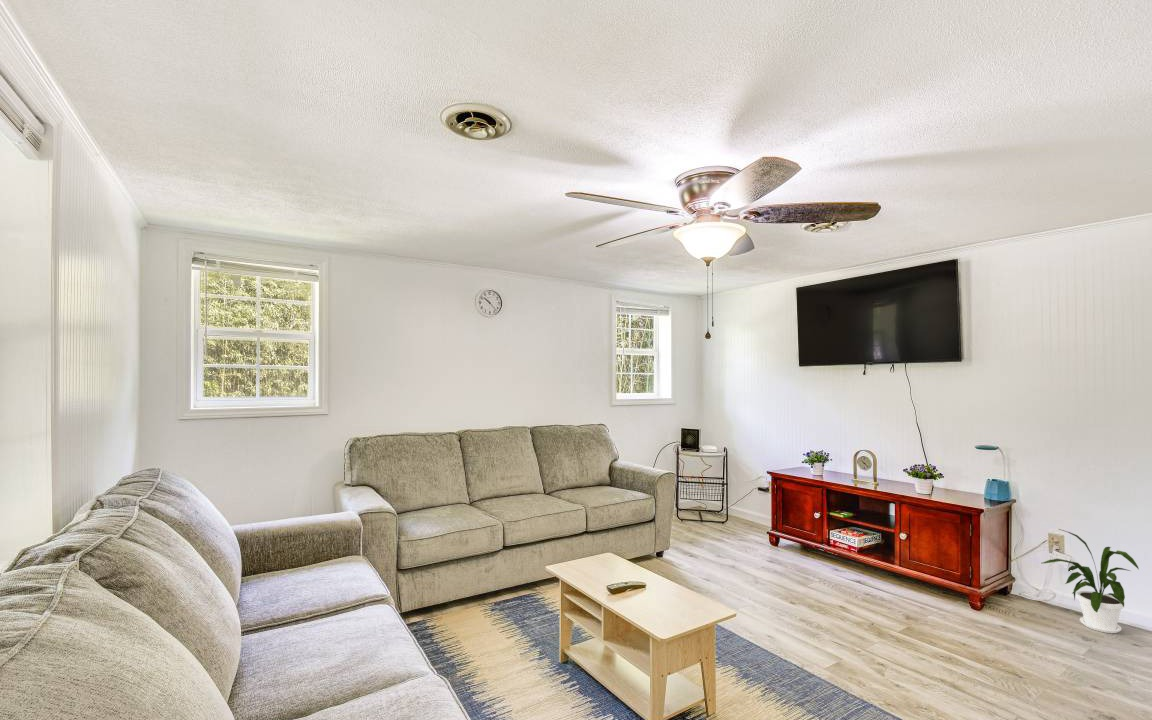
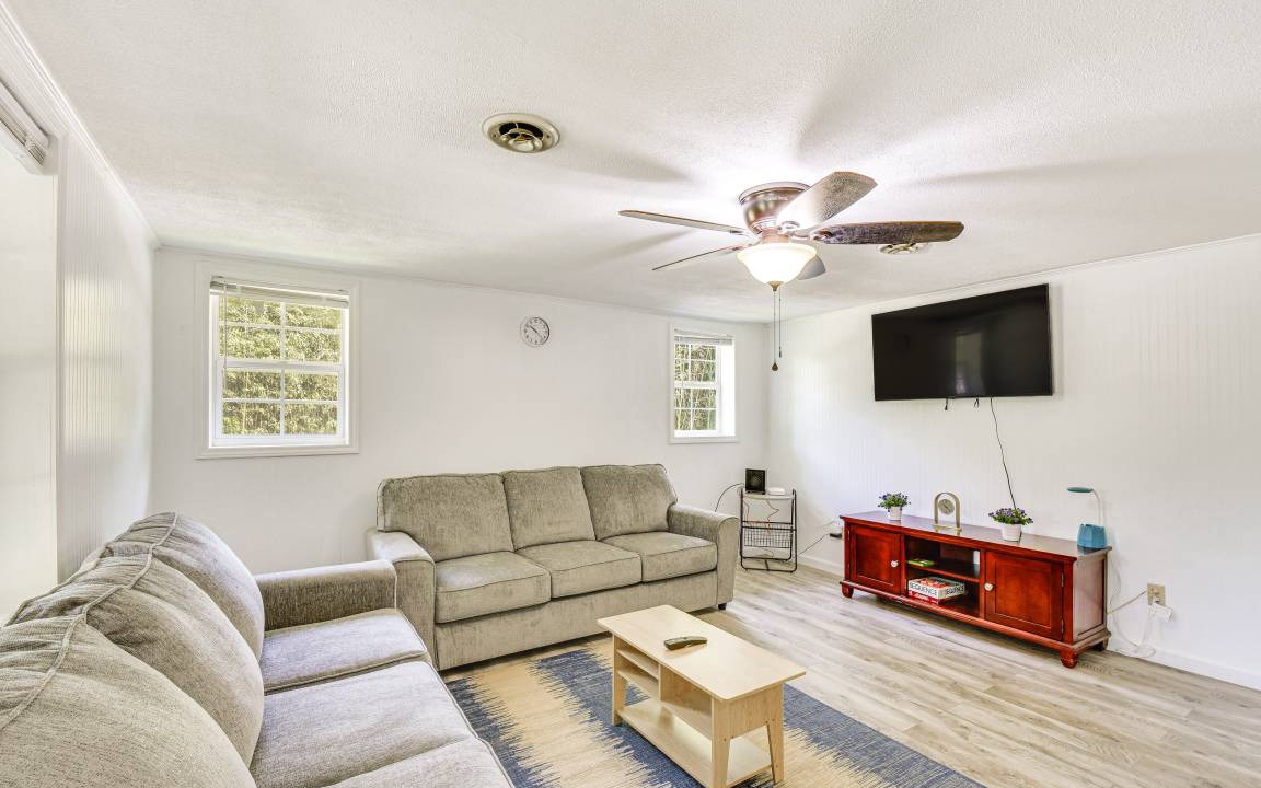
- house plant (1094, 582)
